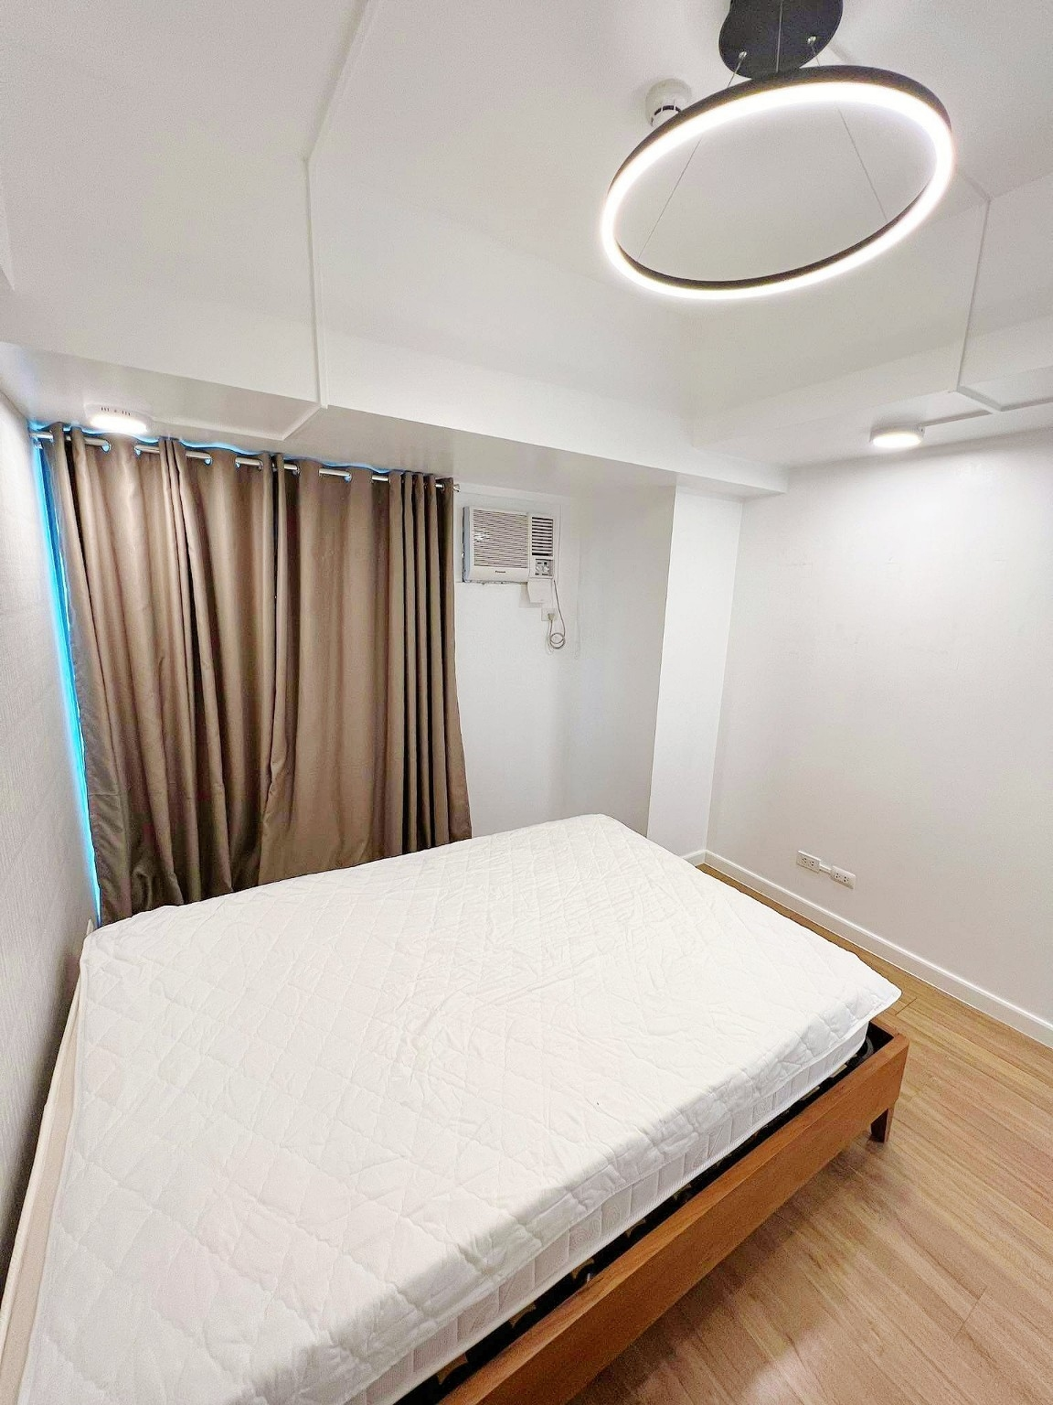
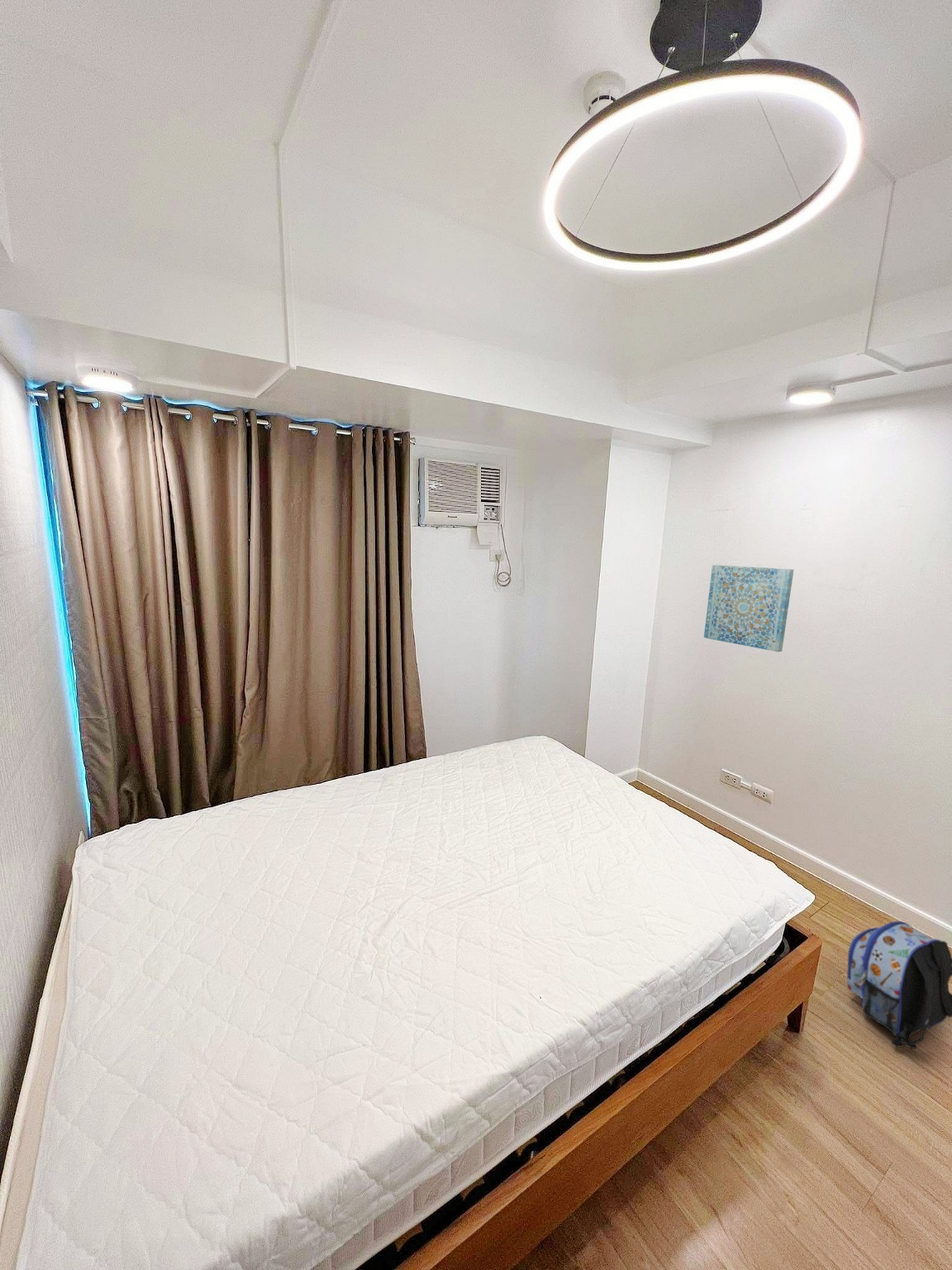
+ backpack (902, 972)
+ wall art (745, 606)
